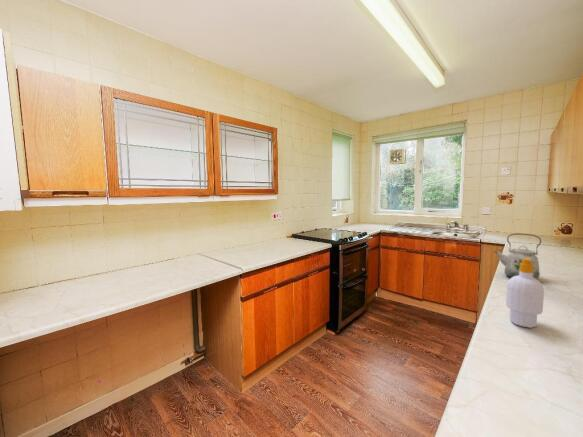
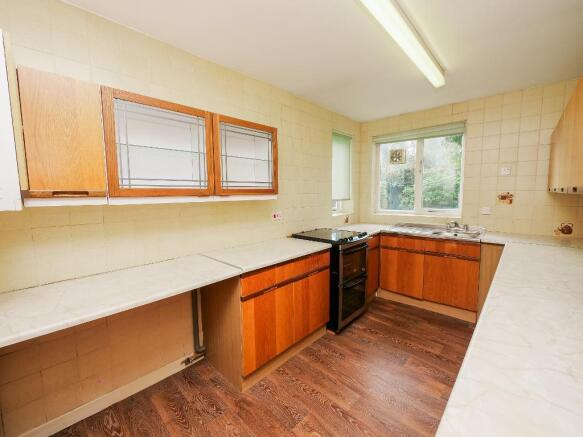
- soap bottle (524, 291)
- kettle (515, 255)
